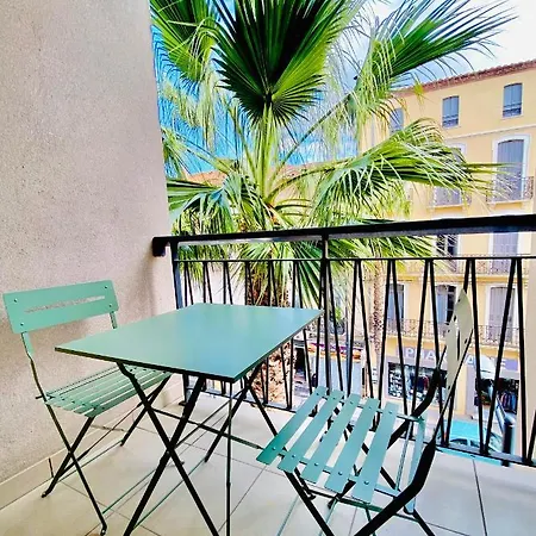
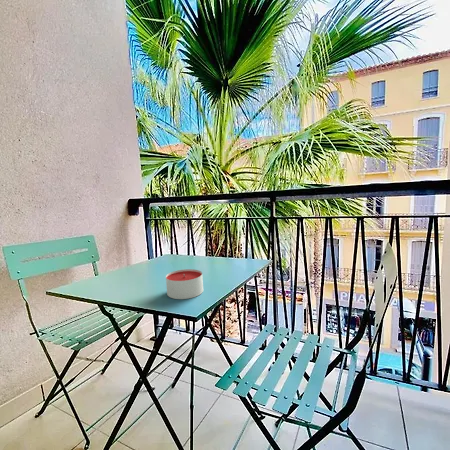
+ candle (184, 282)
